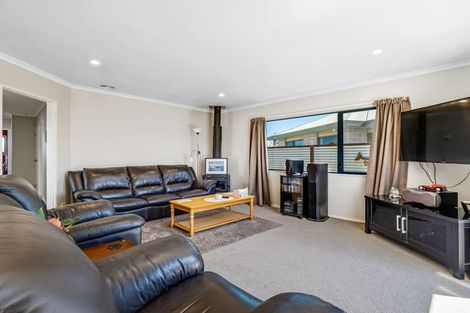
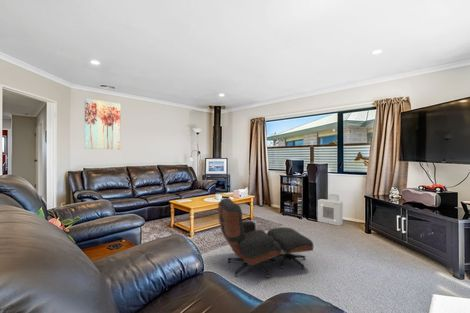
+ lounge chair (264, 232)
+ wall art (103, 125)
+ air purifier (333, 208)
